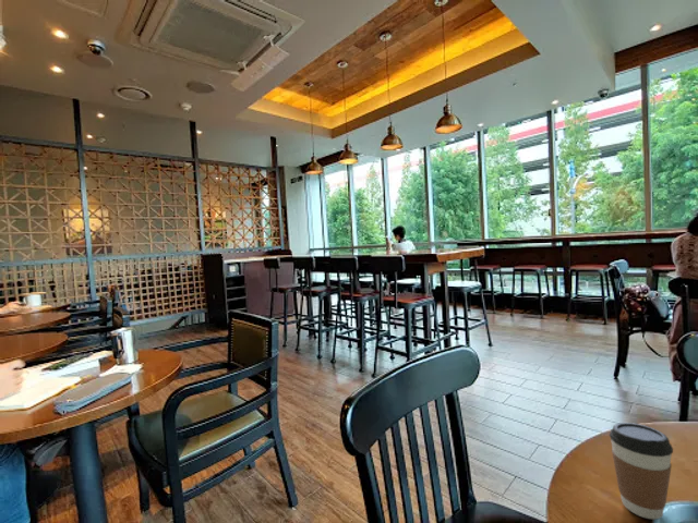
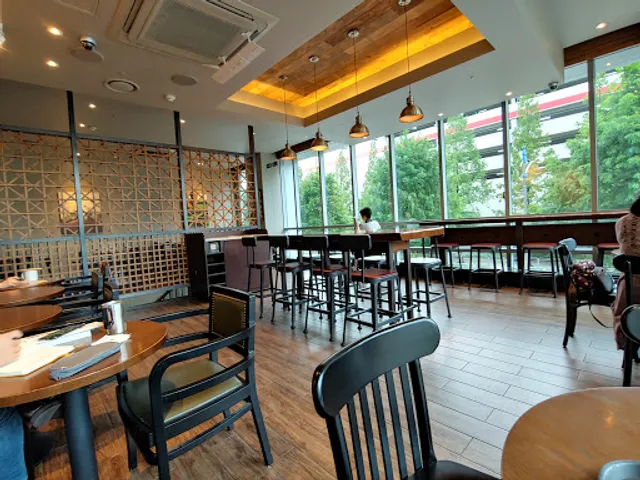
- coffee cup (640, 470)
